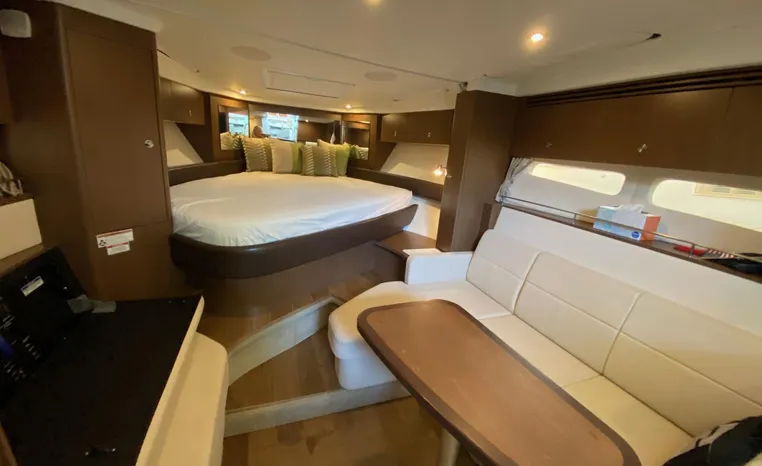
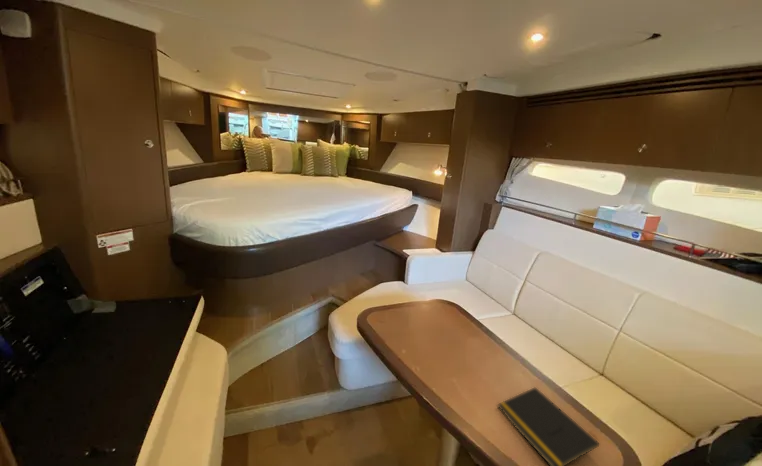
+ notepad (544, 423)
